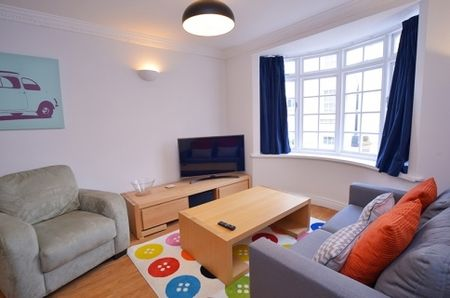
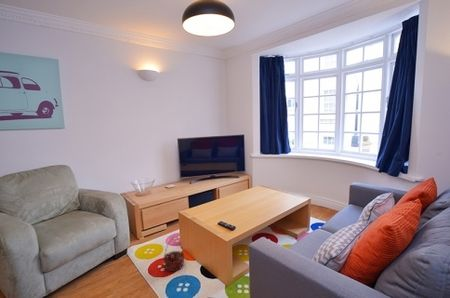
+ basket (173, 252)
